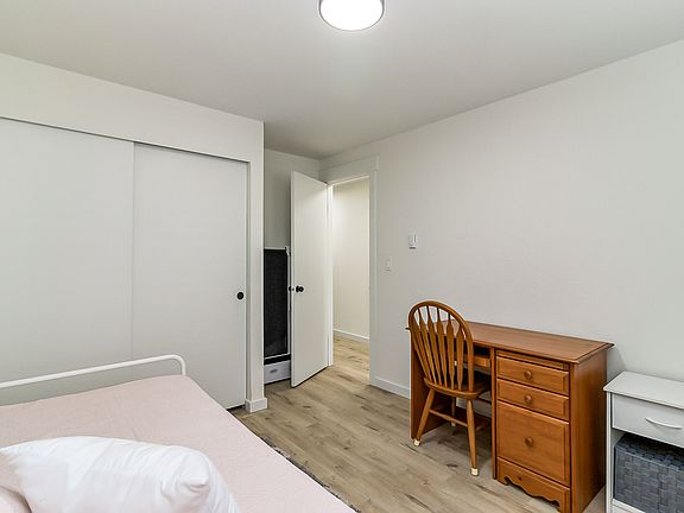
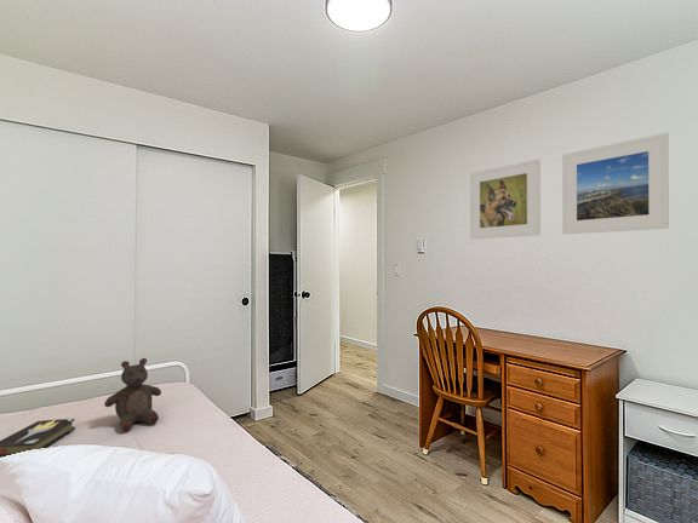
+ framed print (611, 188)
+ hardback book (35, 435)
+ stuffed bear (136, 391)
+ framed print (502, 201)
